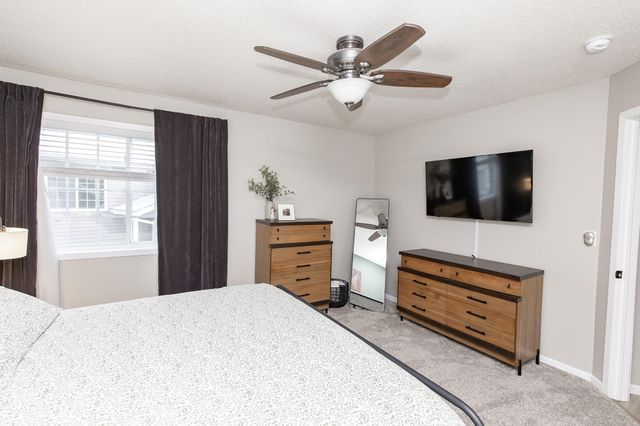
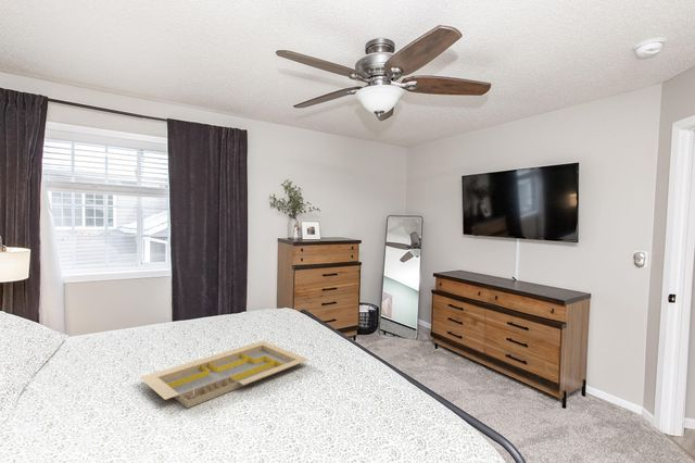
+ serving tray (229, 371)
